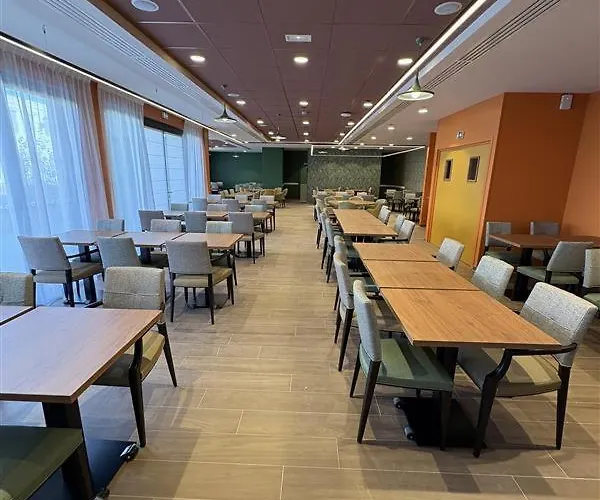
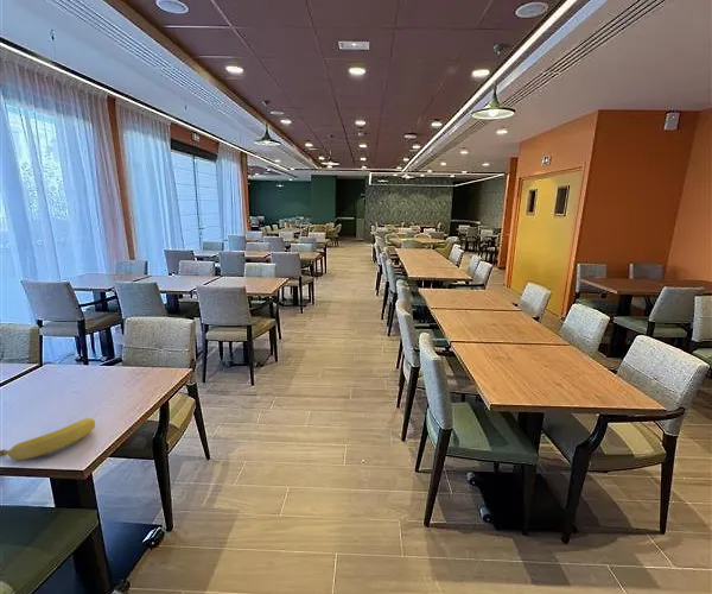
+ banana (50, 434)
